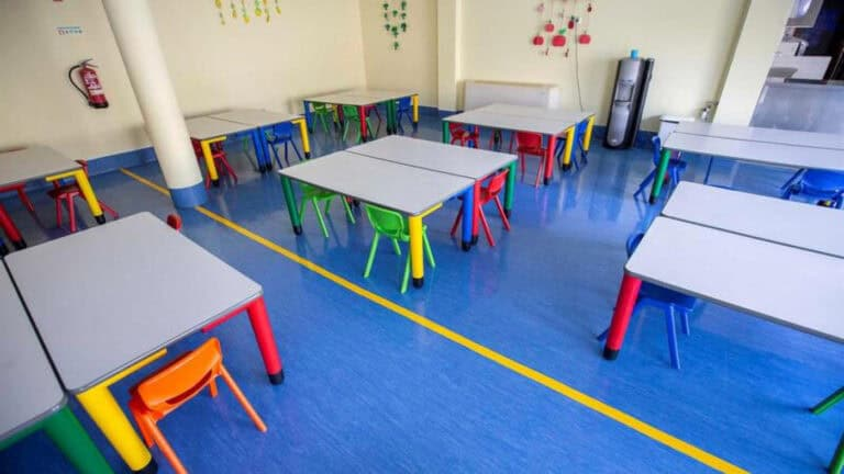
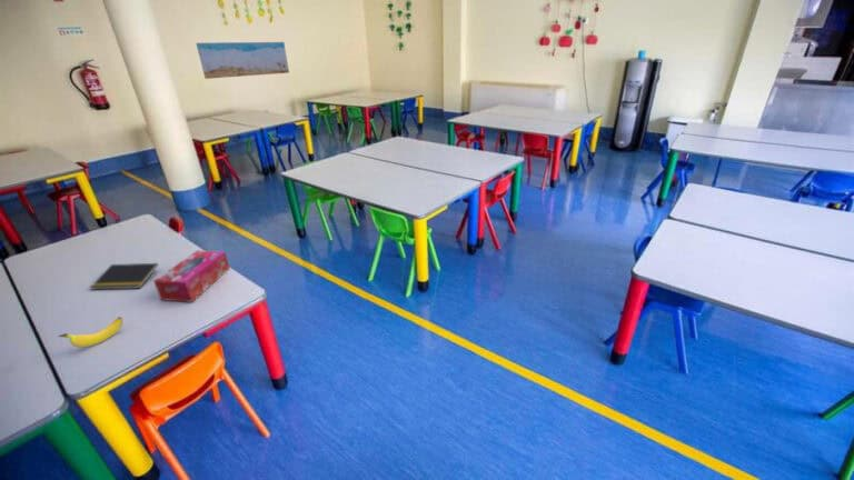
+ wall art (246, 59)
+ notepad (125, 276)
+ tissue box (195, 274)
+ banana (93, 333)
